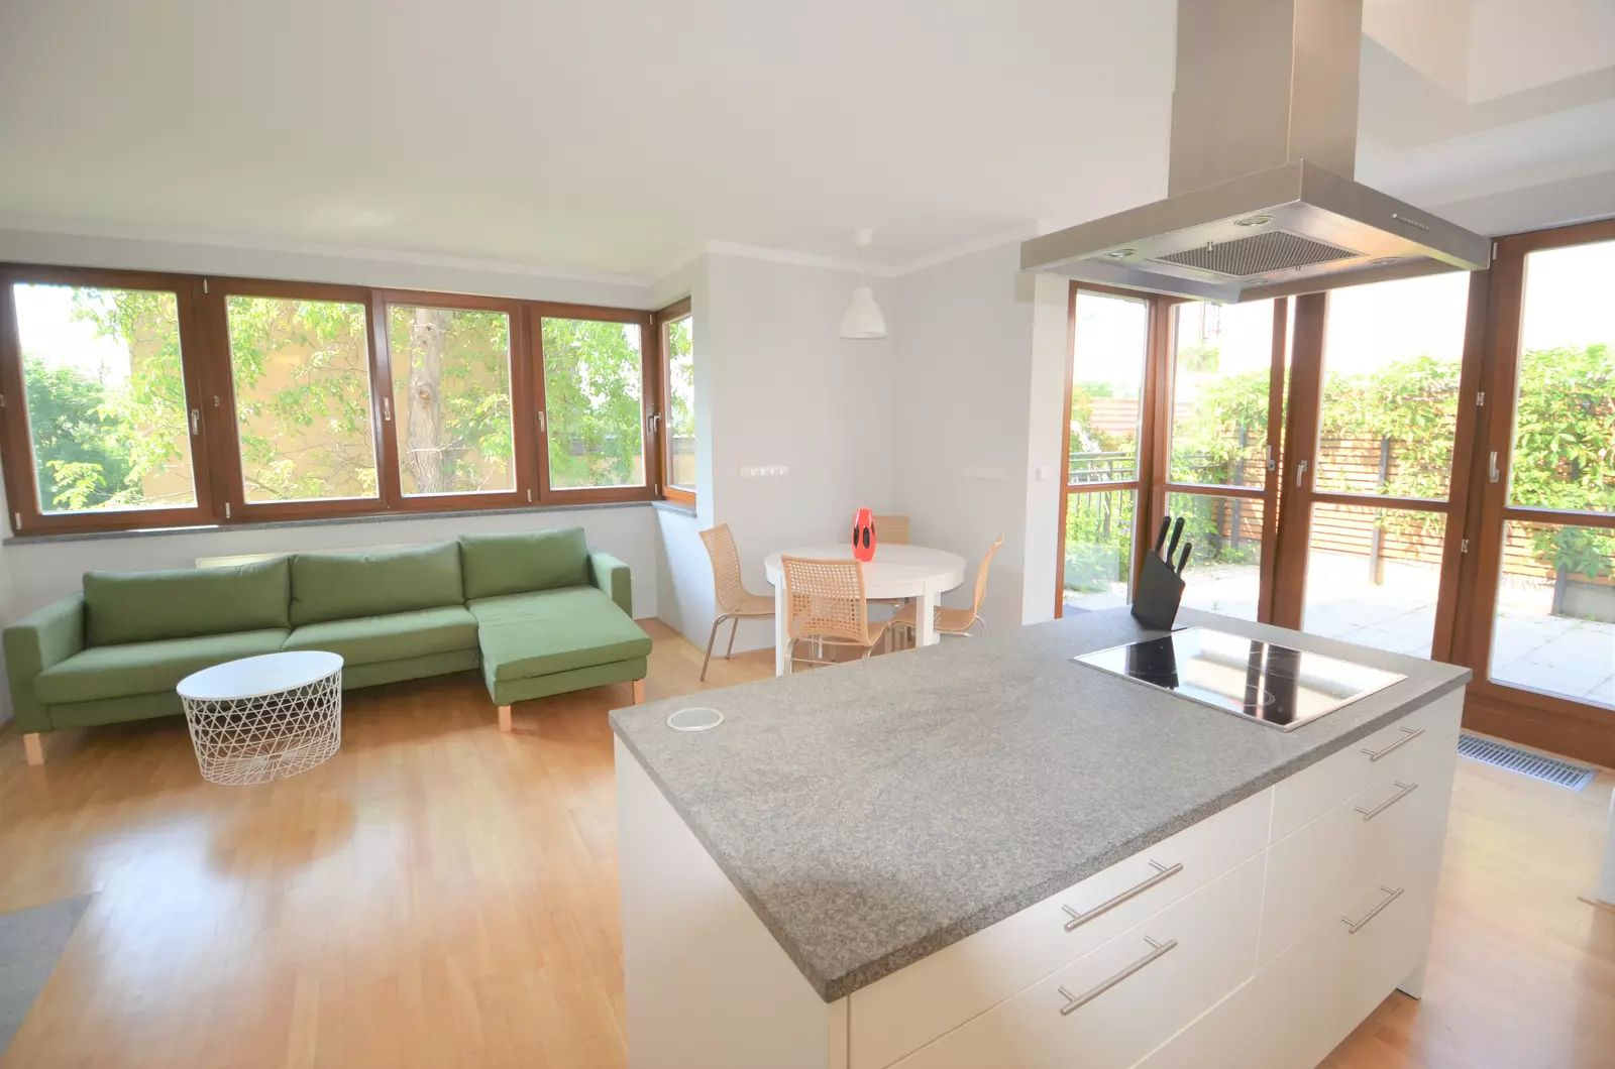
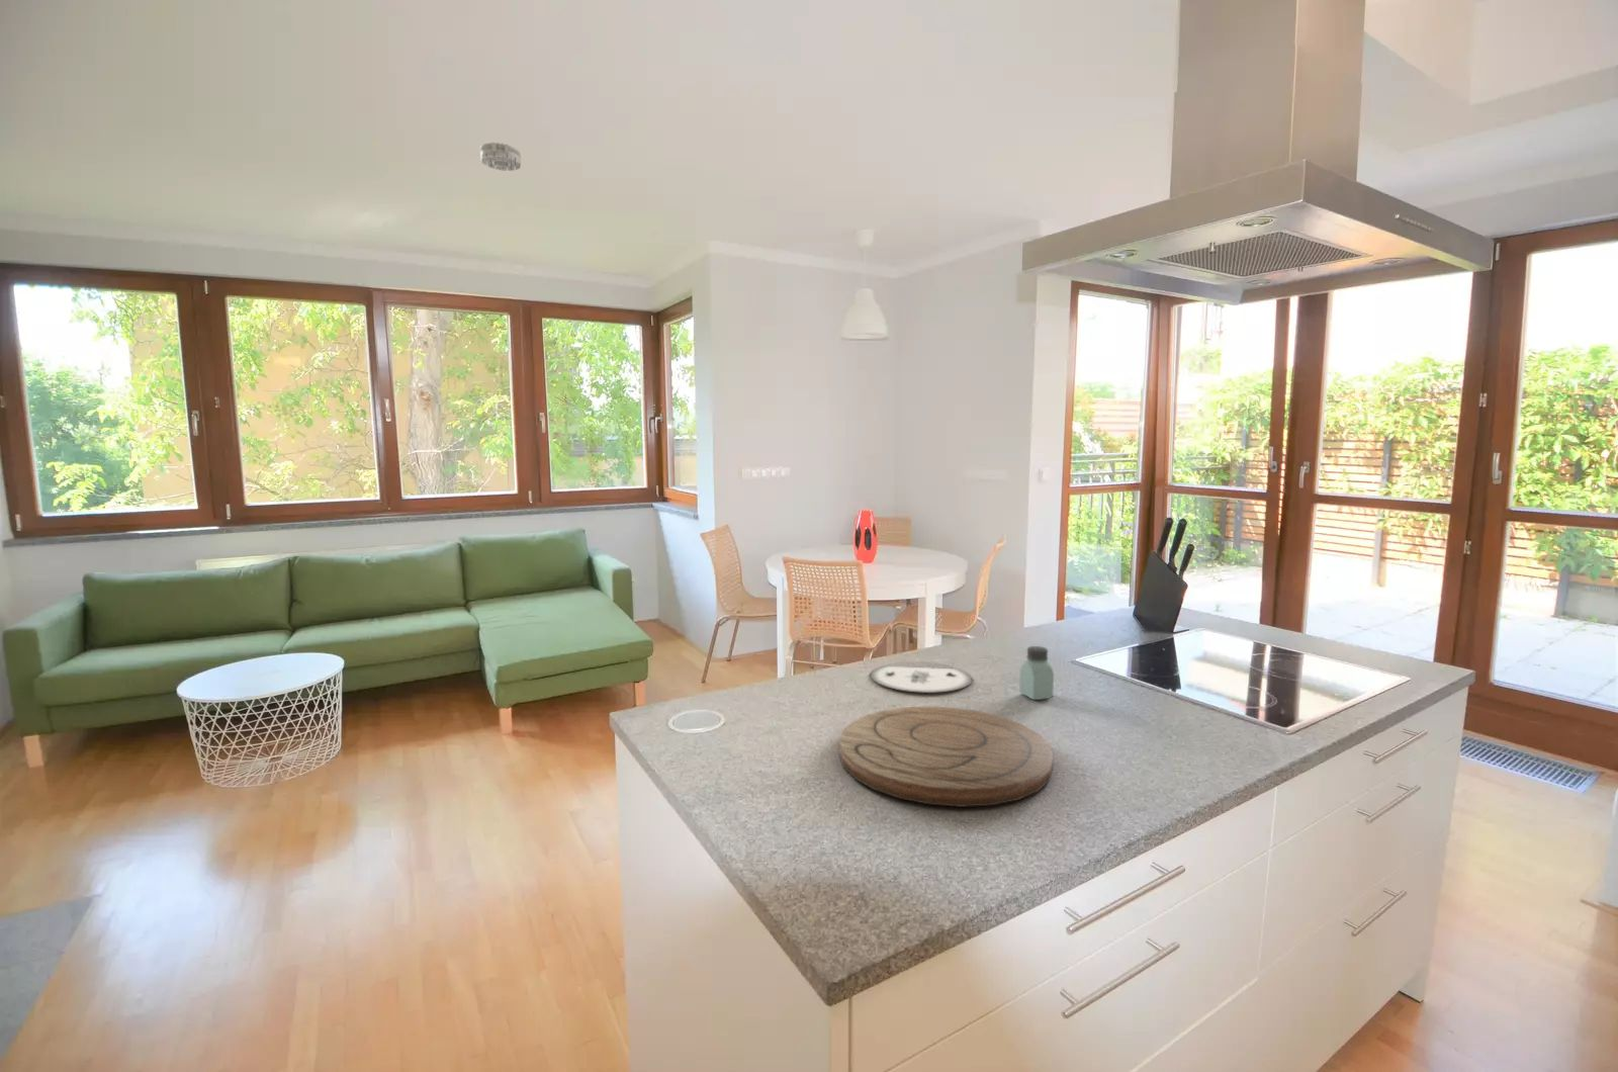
+ saltshaker (1037, 671)
+ plate (921, 675)
+ cutting board (942, 749)
+ smoke detector (501, 156)
